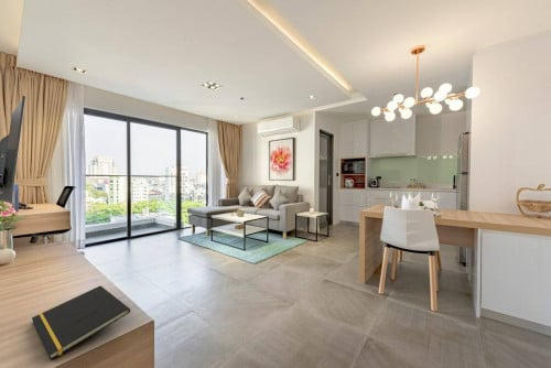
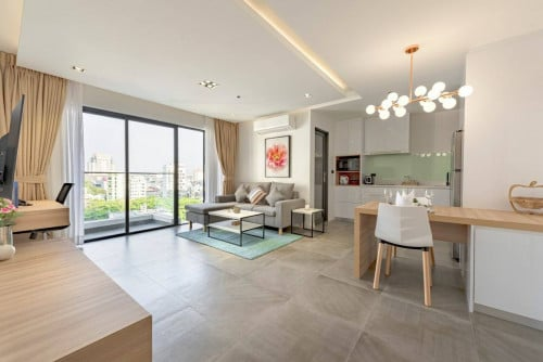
- notepad (80, 315)
